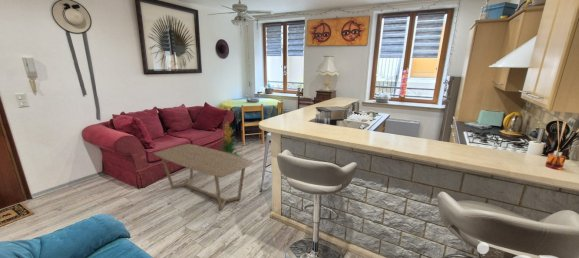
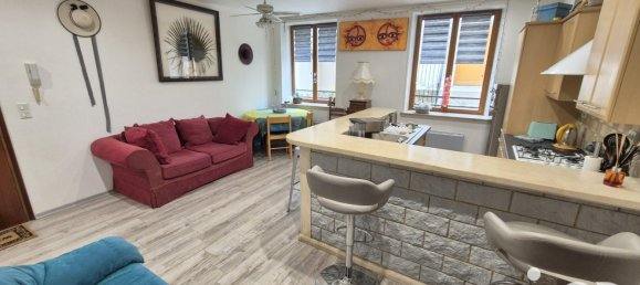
- indoor plant (228, 139)
- coffee table (203, 172)
